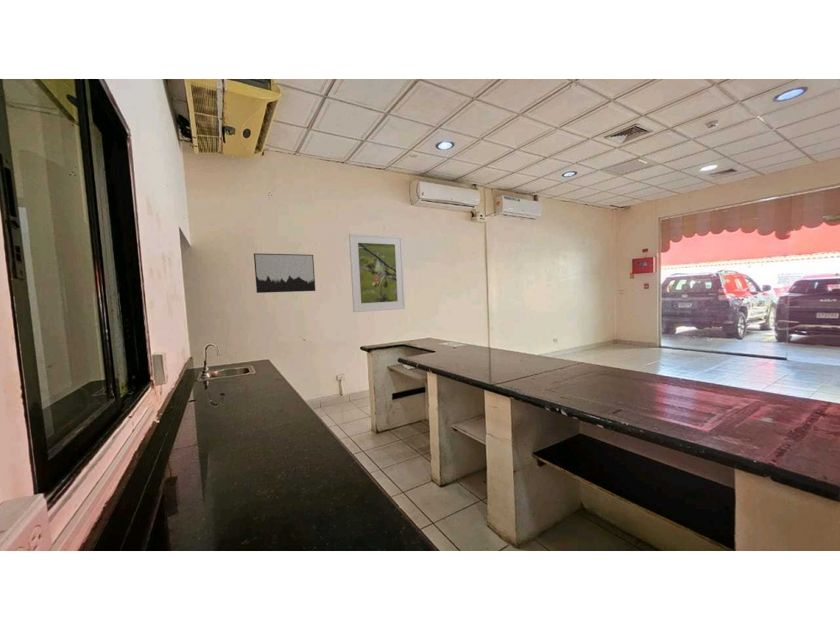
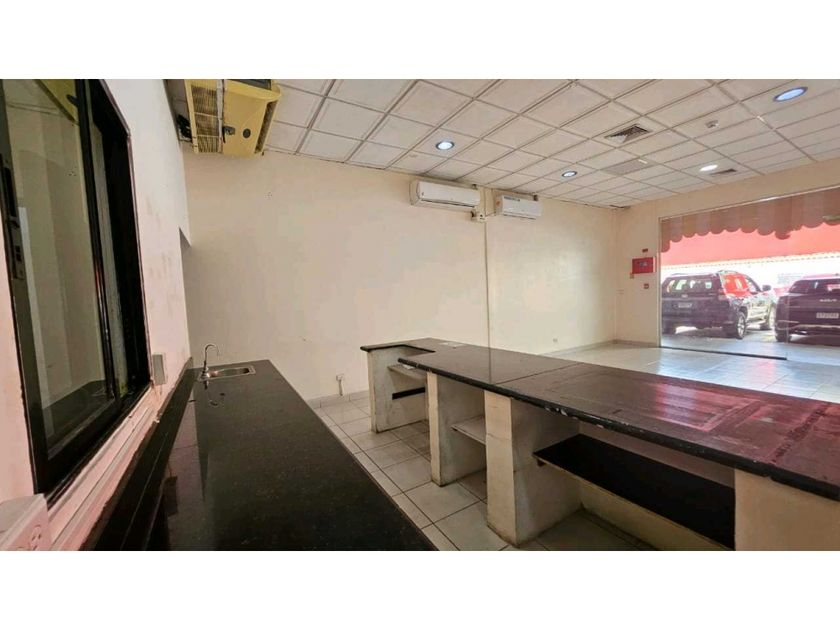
- wall art (285, 273)
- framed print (378, 273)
